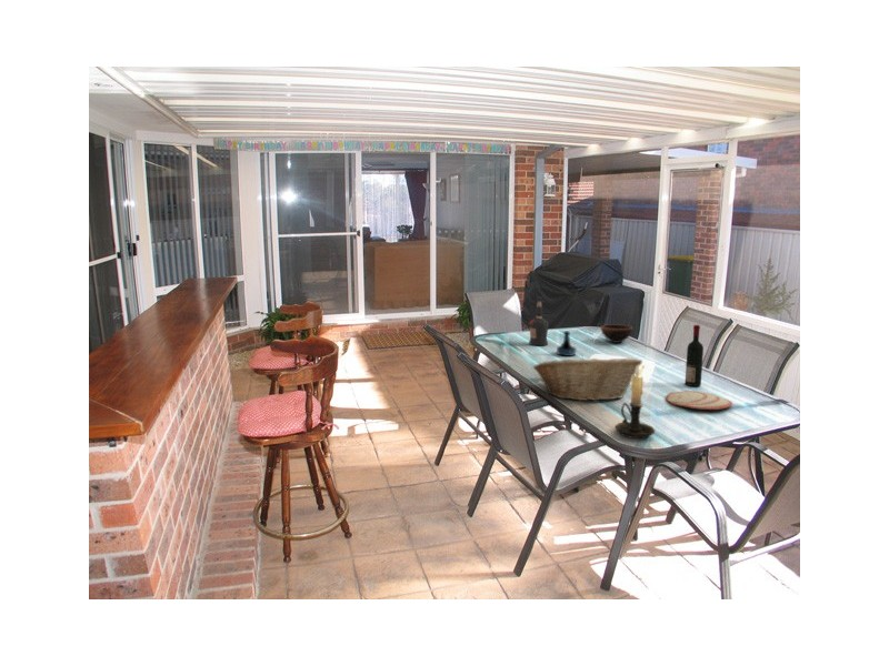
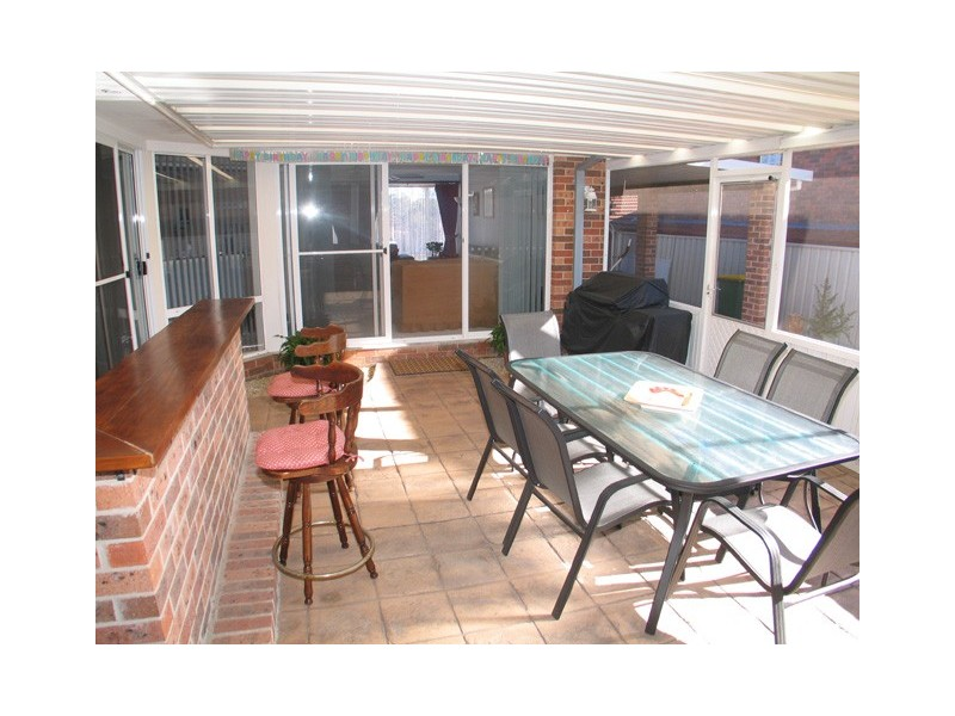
- candle holder (633, 397)
- plate (698, 397)
- alcohol (695, 354)
- fruit basket (587, 373)
- bowl (616, 334)
- liquor bottle (539, 320)
- tequila bottle (566, 342)
